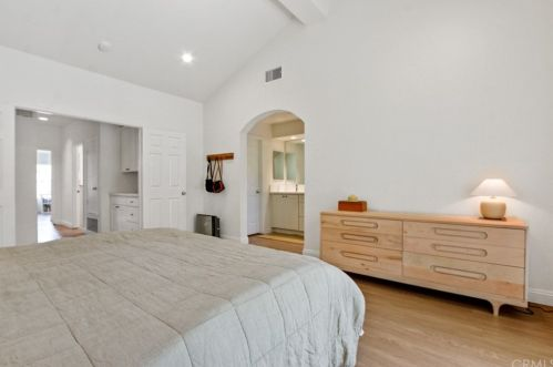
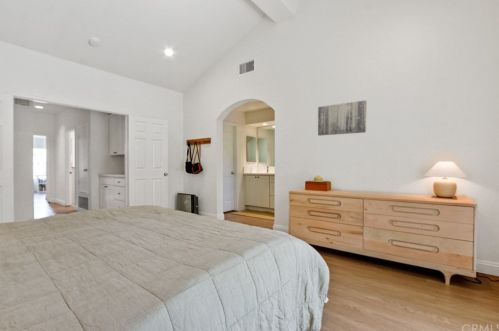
+ wall art (340, 119)
